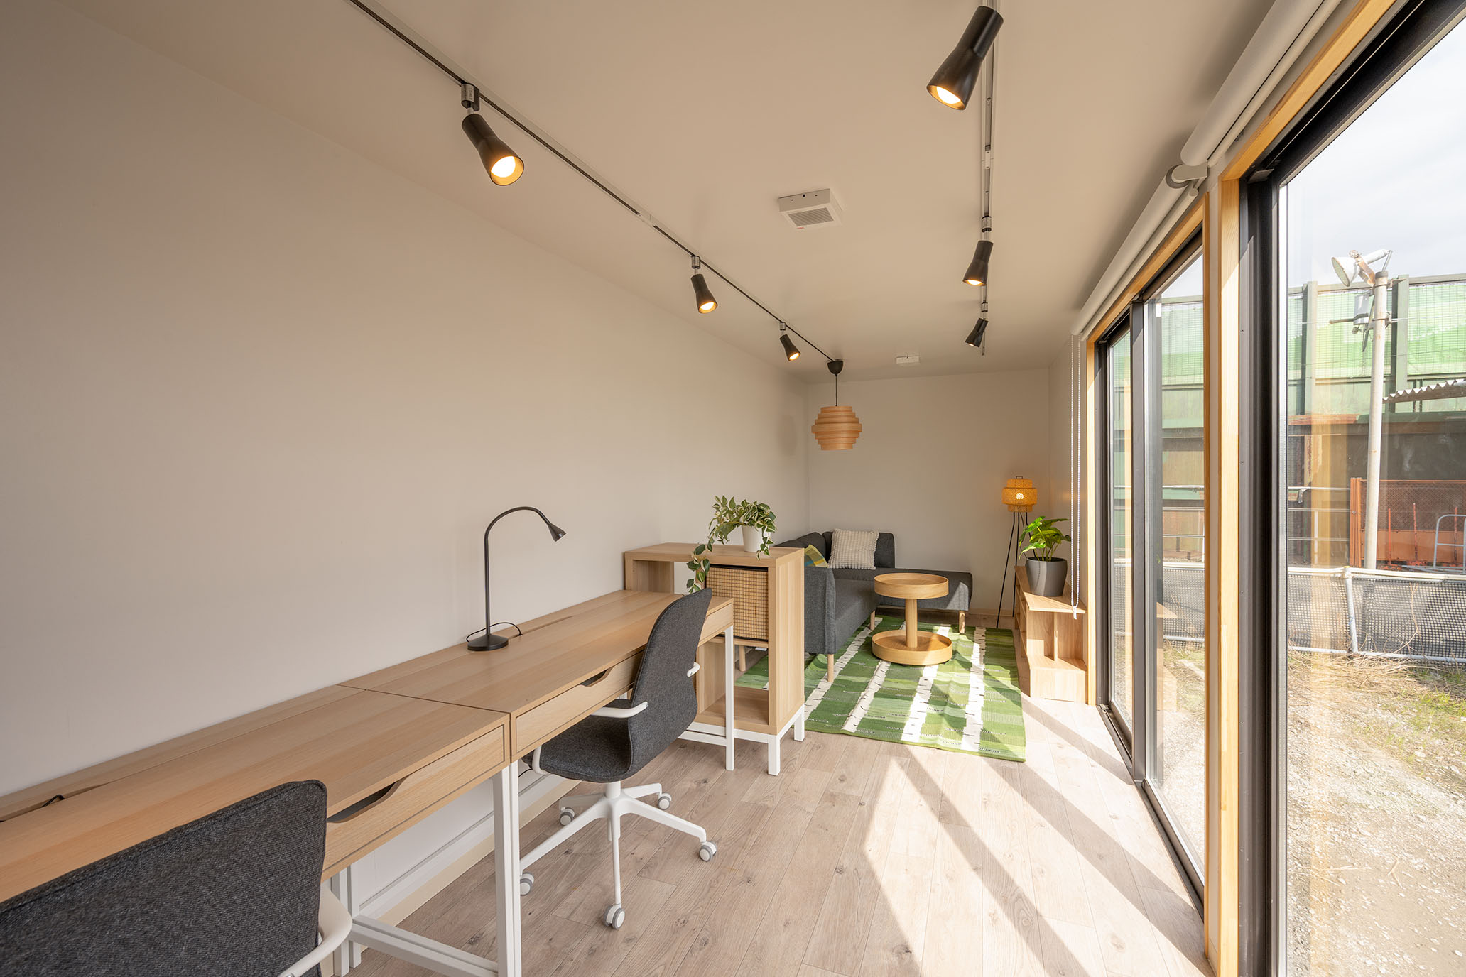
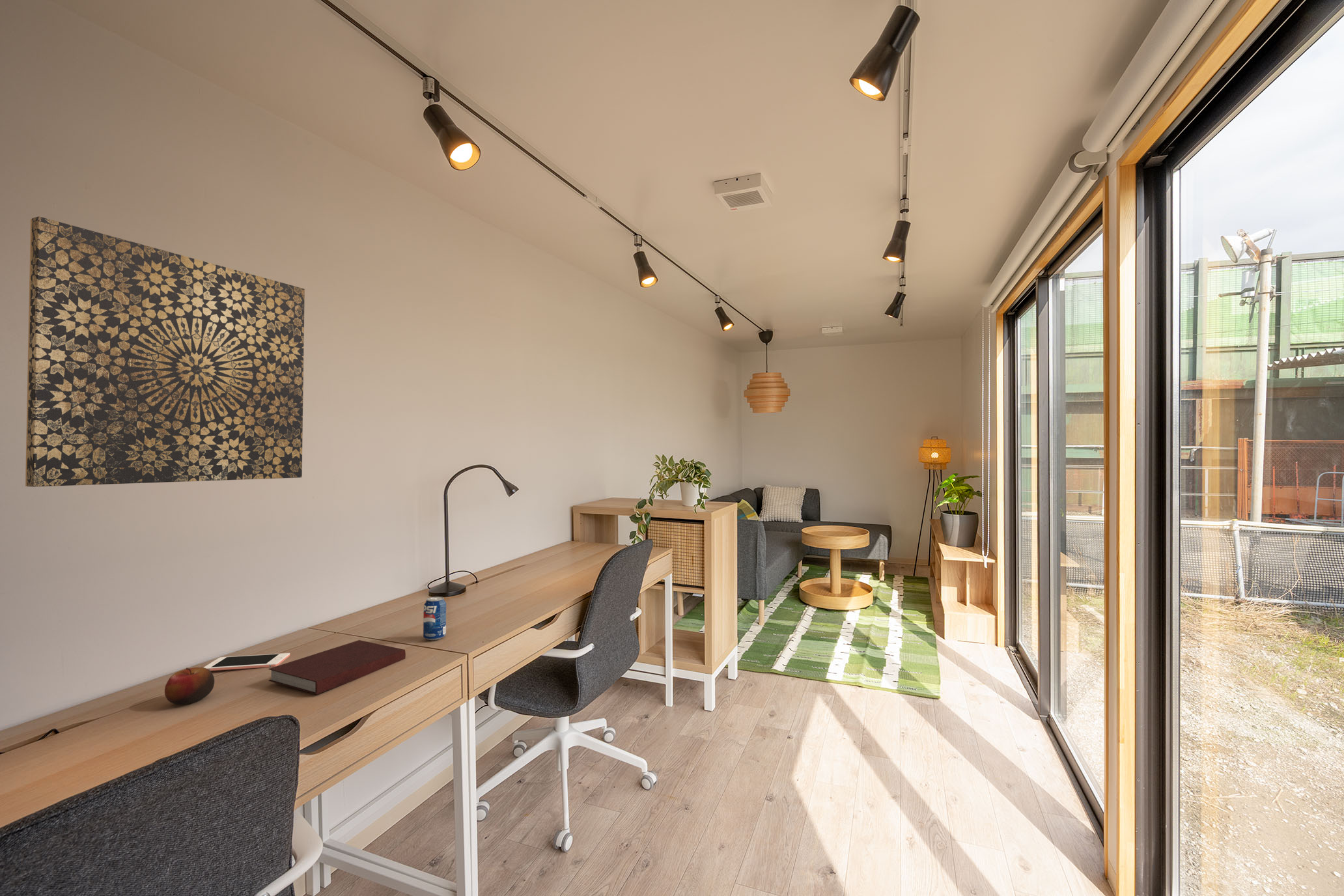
+ apple (189, 684)
+ cell phone (247, 662)
+ notebook (340, 664)
+ beverage can (434, 618)
+ wall art (189, 370)
